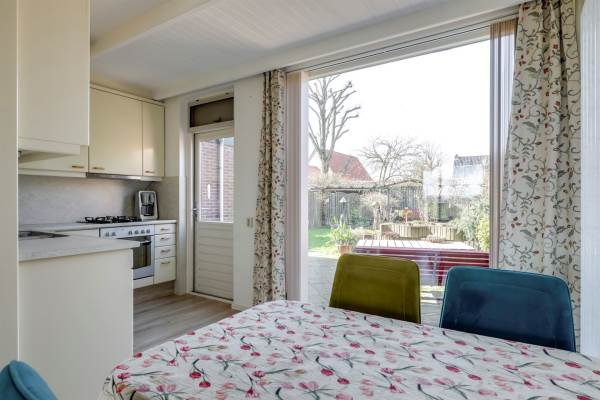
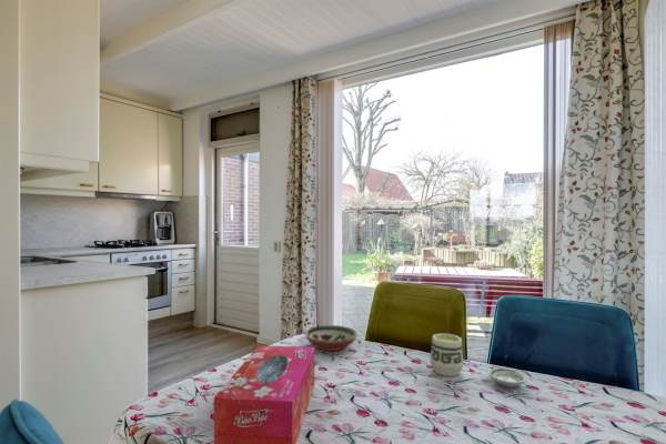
+ decorative bowl (331, 339)
+ saucer (506, 379)
+ tissue box (272, 390)
+ cup (446, 354)
